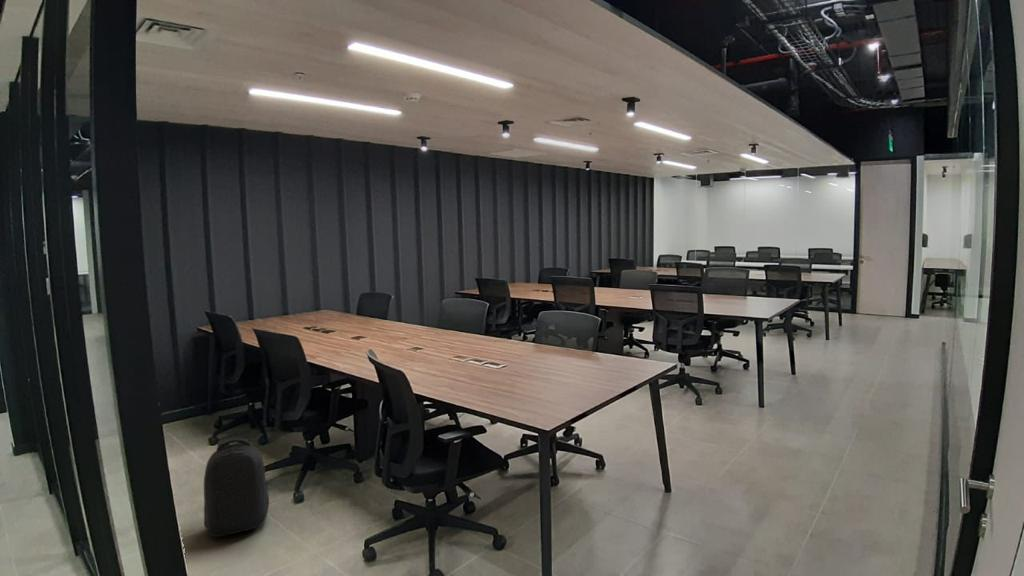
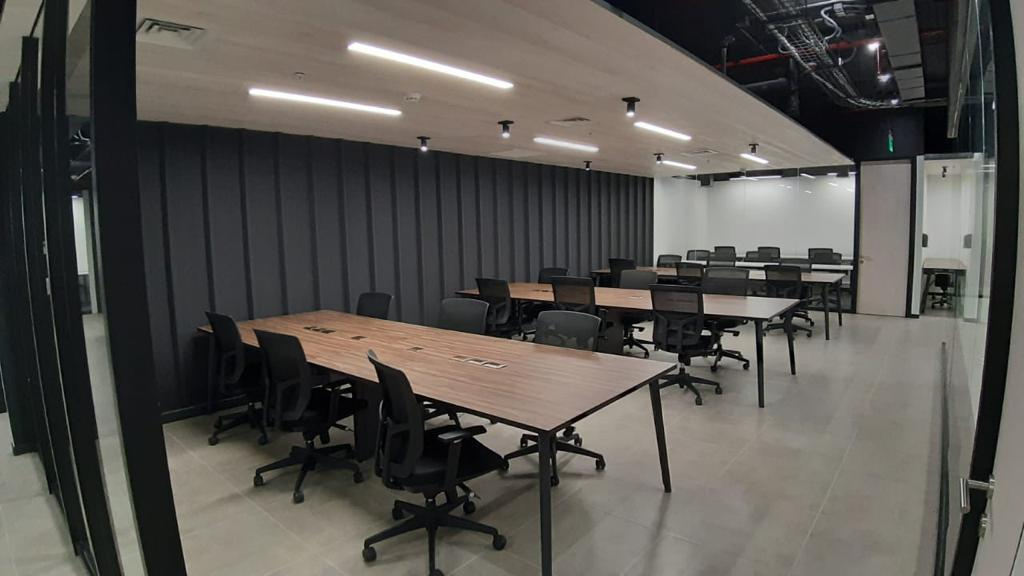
- backpack (236, 482)
